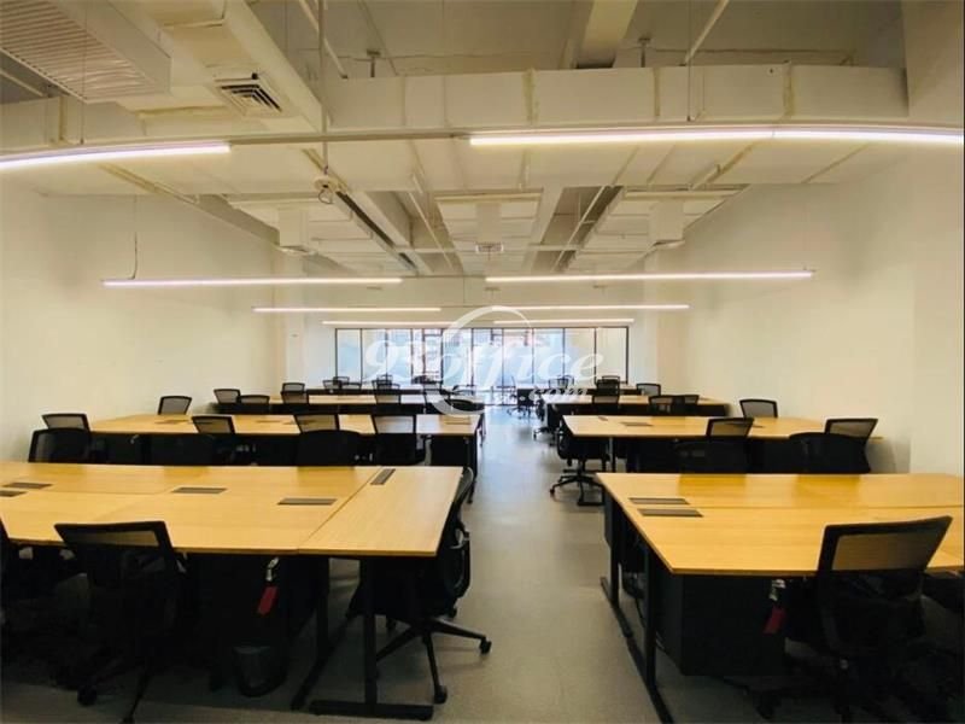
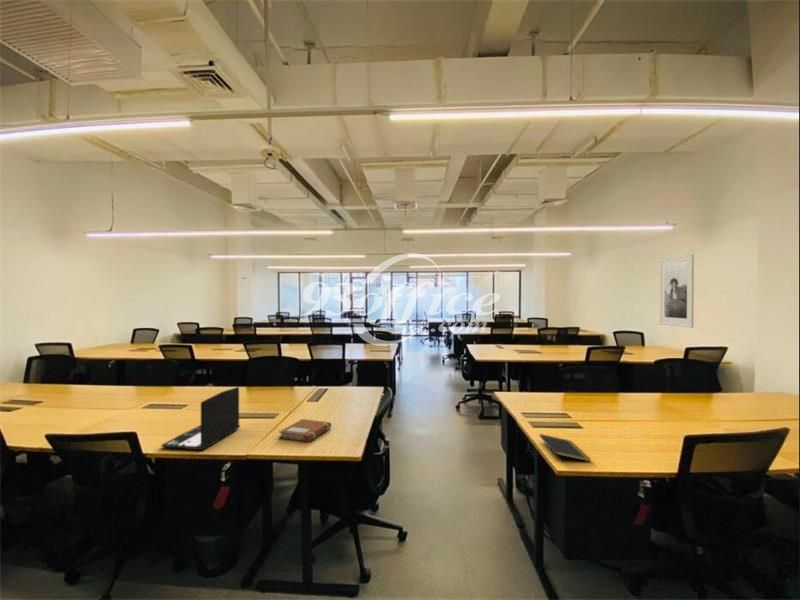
+ notepad (563, 446)
+ laptop (202, 414)
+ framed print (675, 291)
+ notebook (305, 430)
